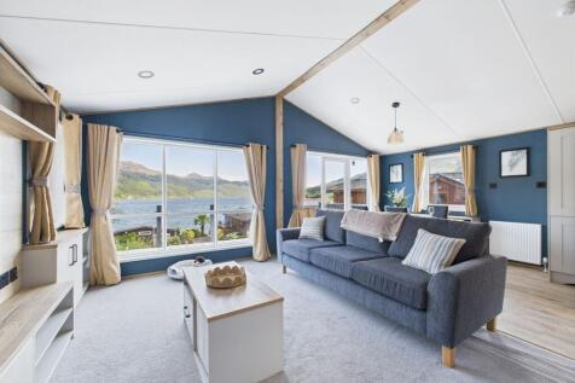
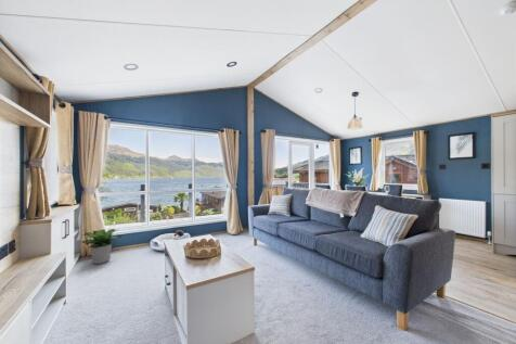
+ potted plant (103, 246)
